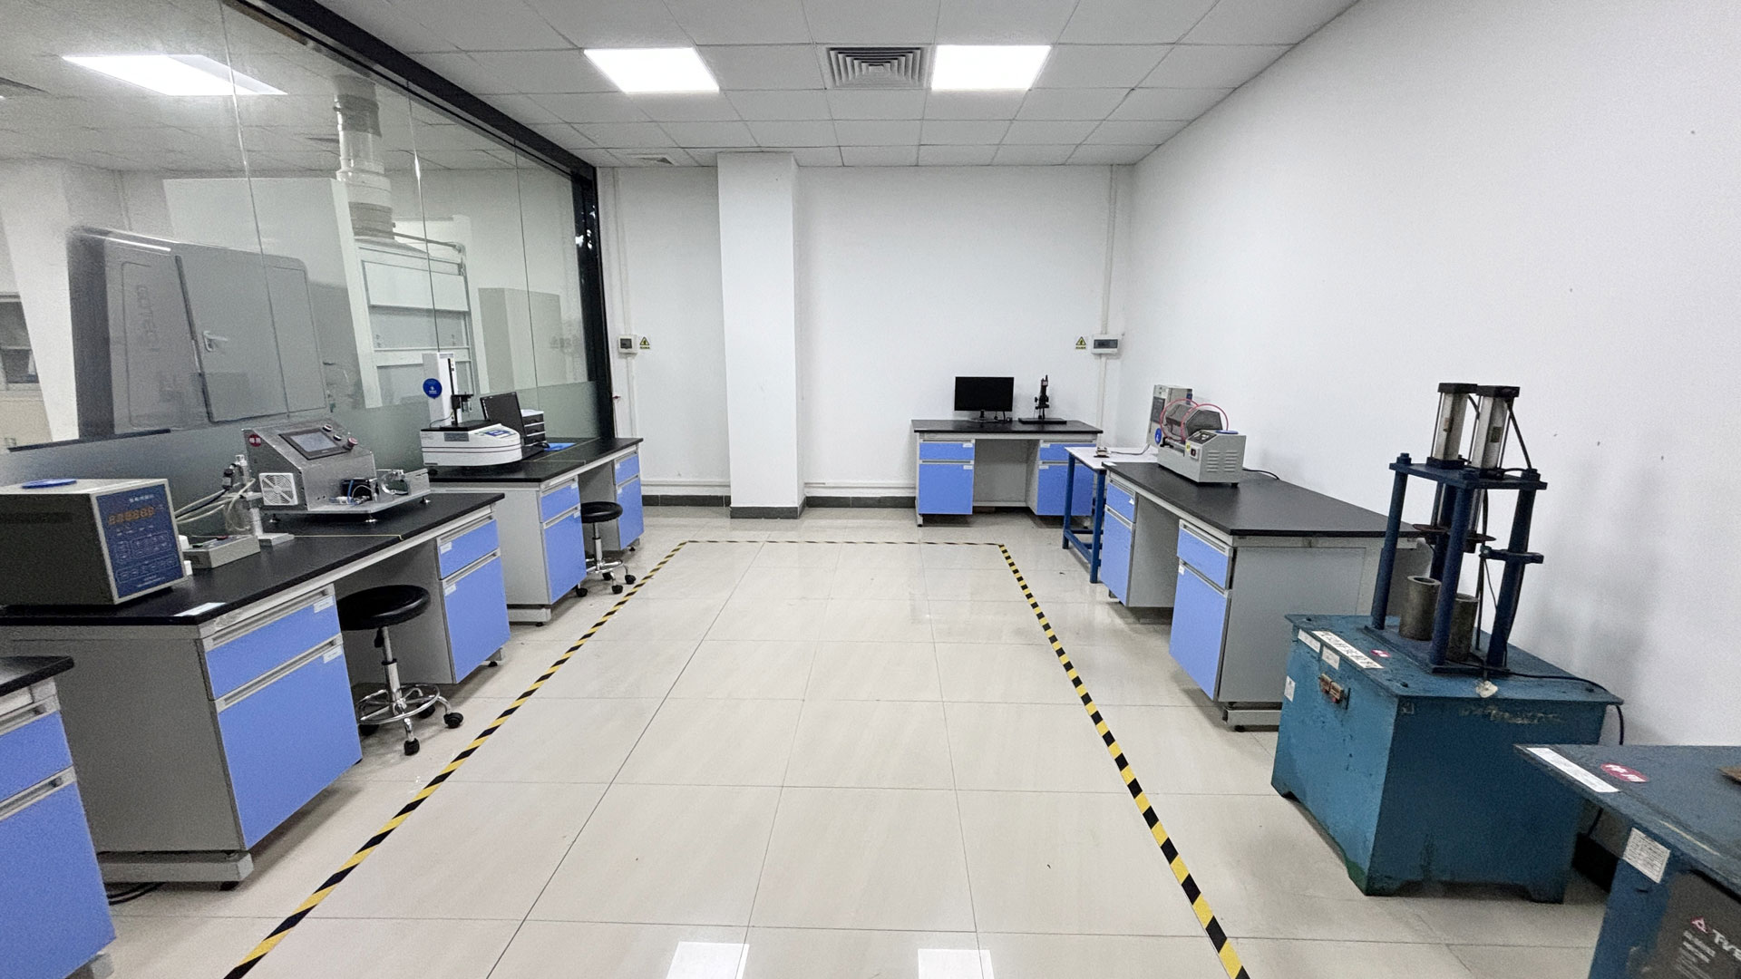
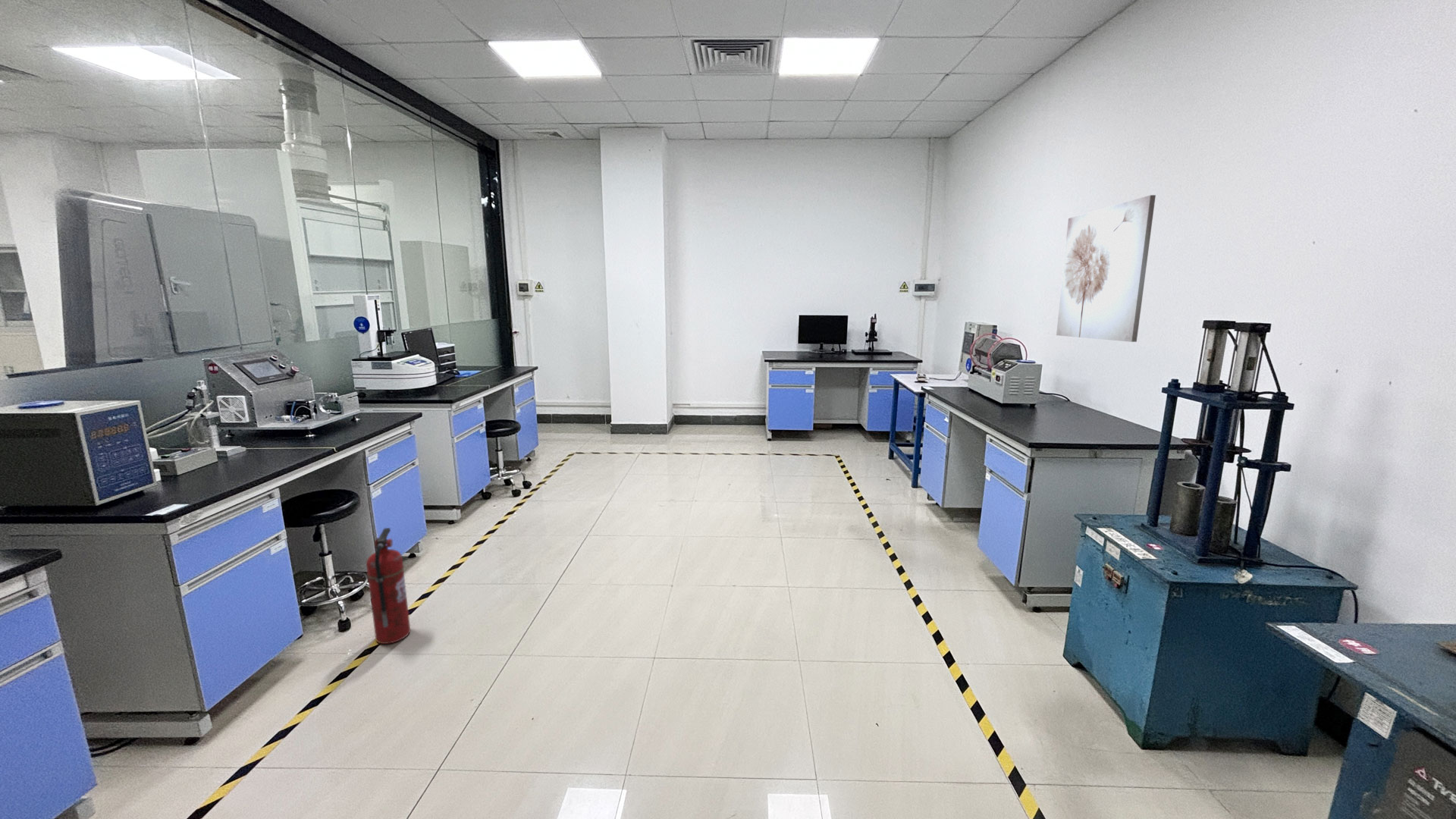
+ wall art (1099, 274)
+ fire extinguisher (387, 586)
